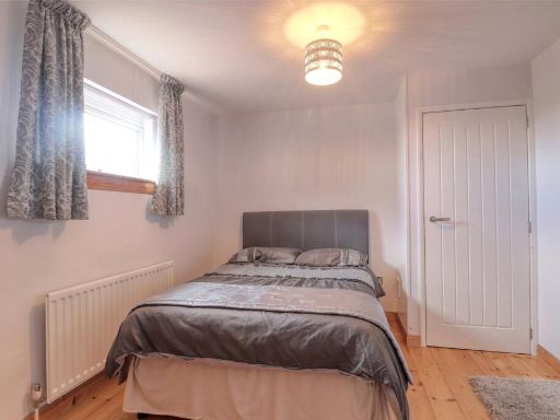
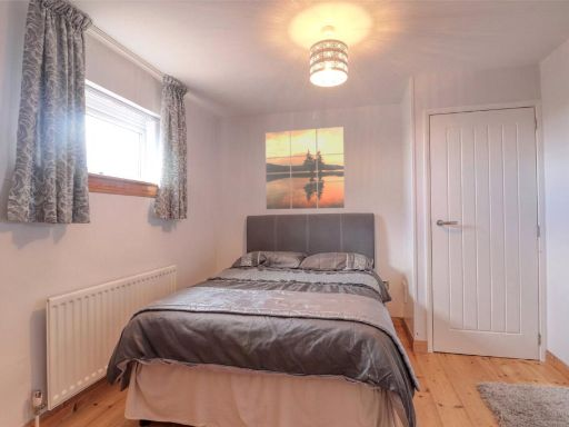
+ wall art (303, 169)
